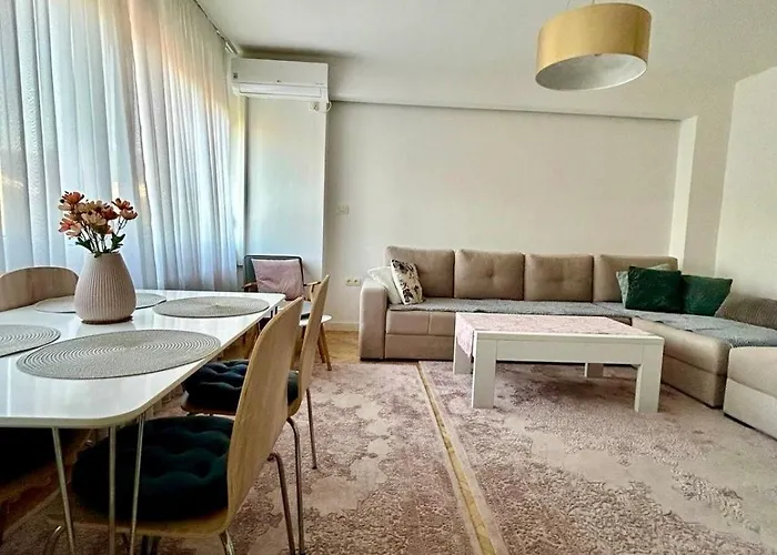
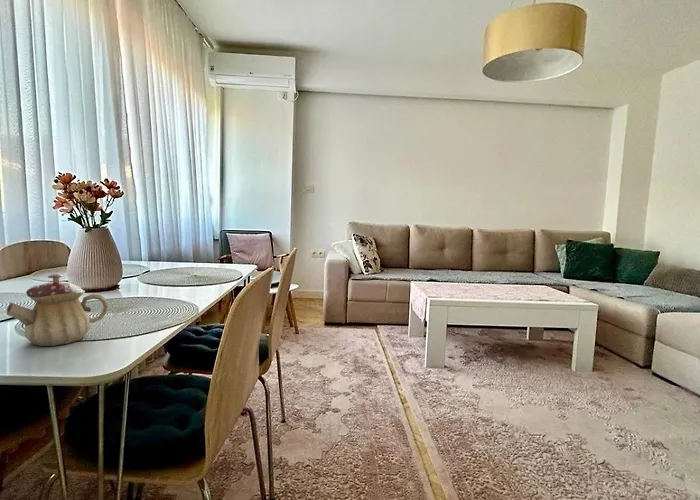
+ teapot (61, 305)
